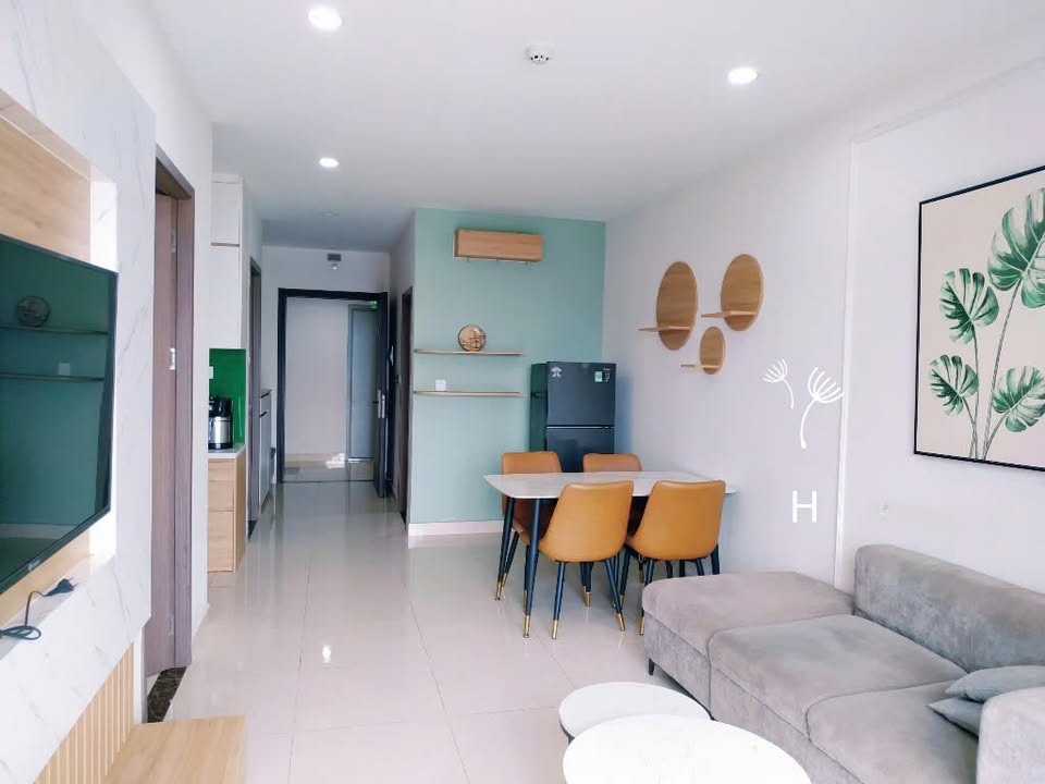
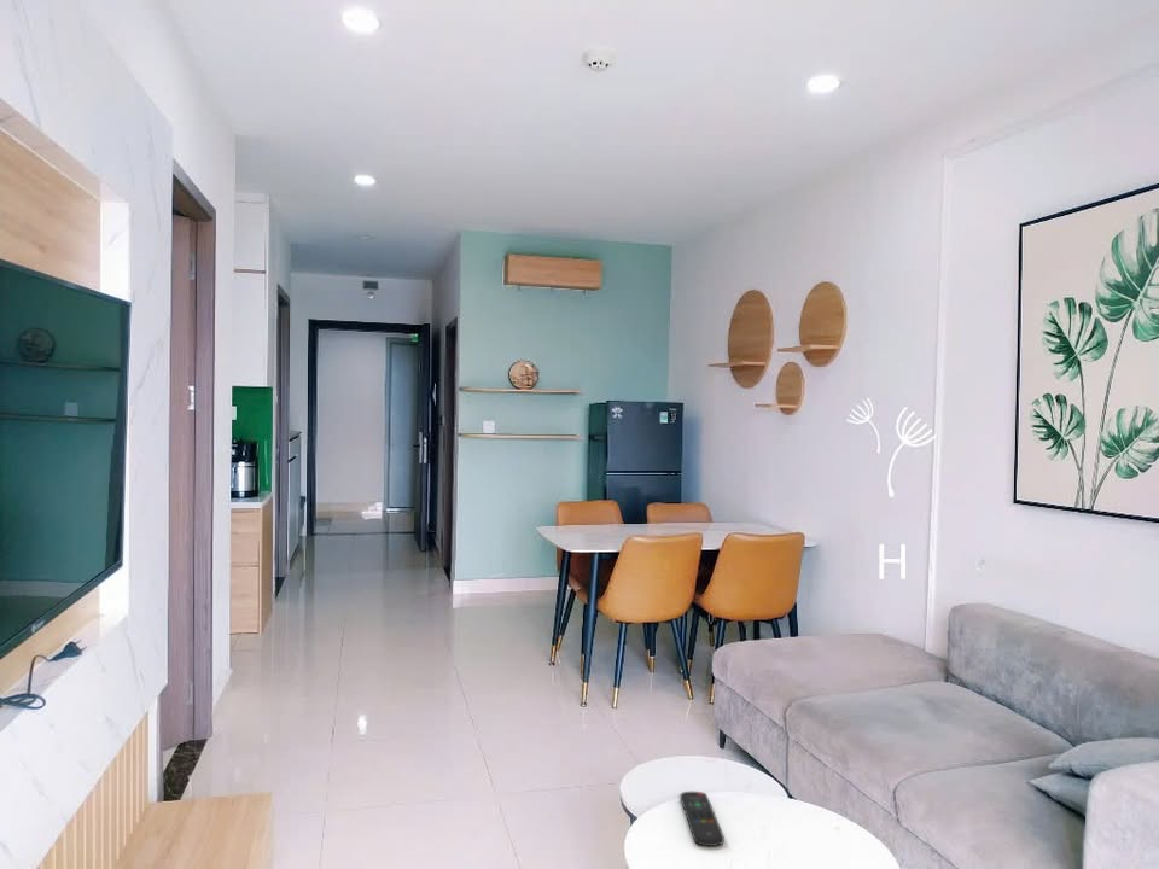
+ remote control (700, 816)
